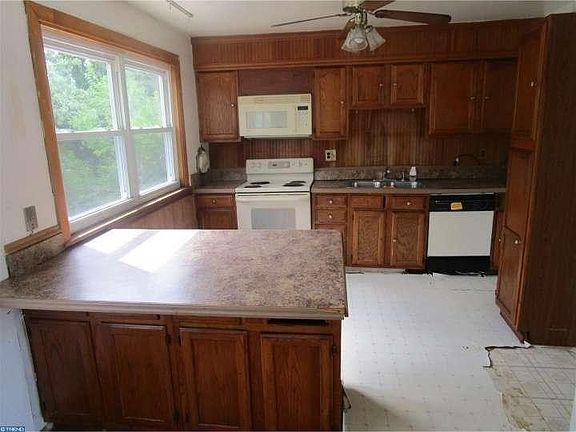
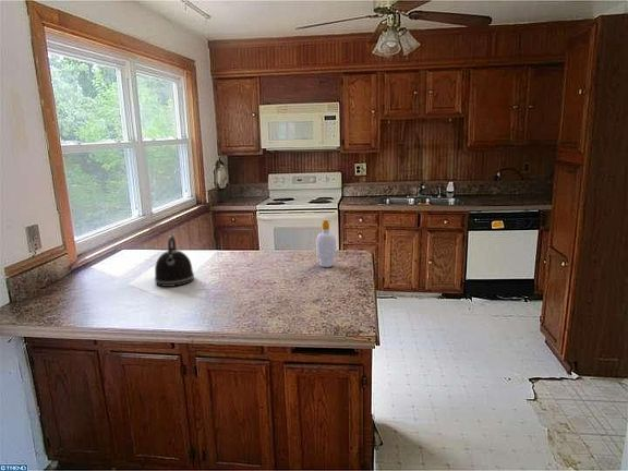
+ soap bottle (326, 242)
+ kettle (172, 258)
